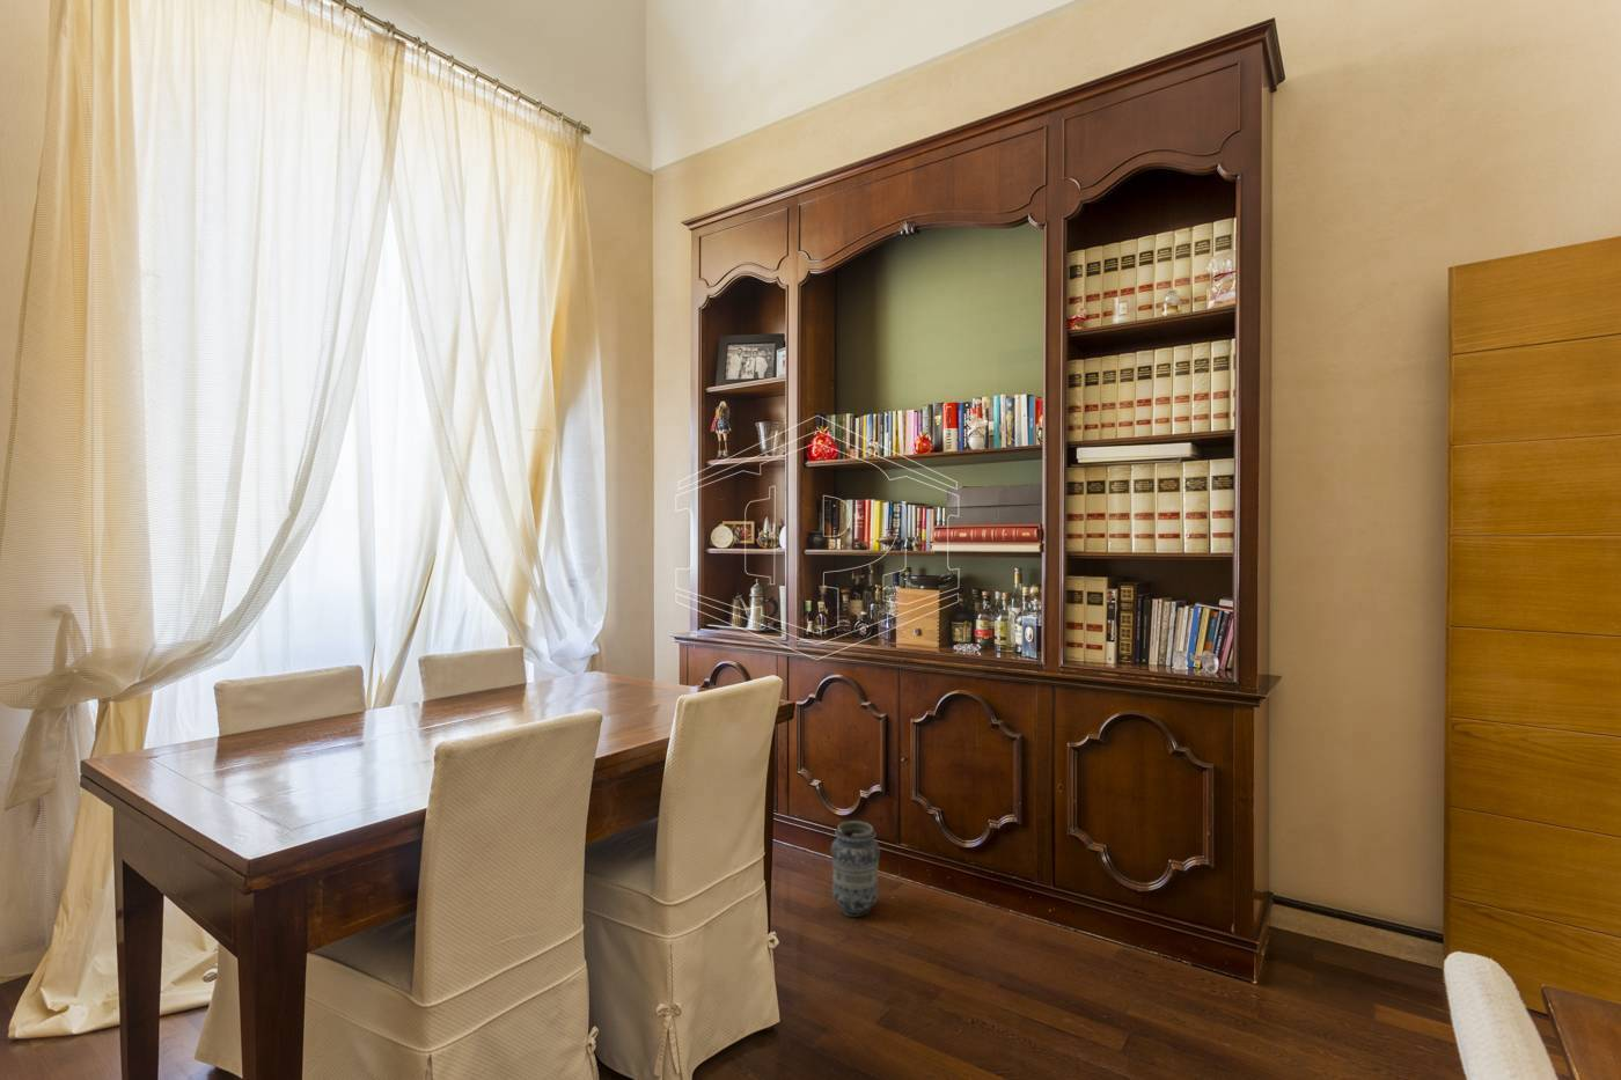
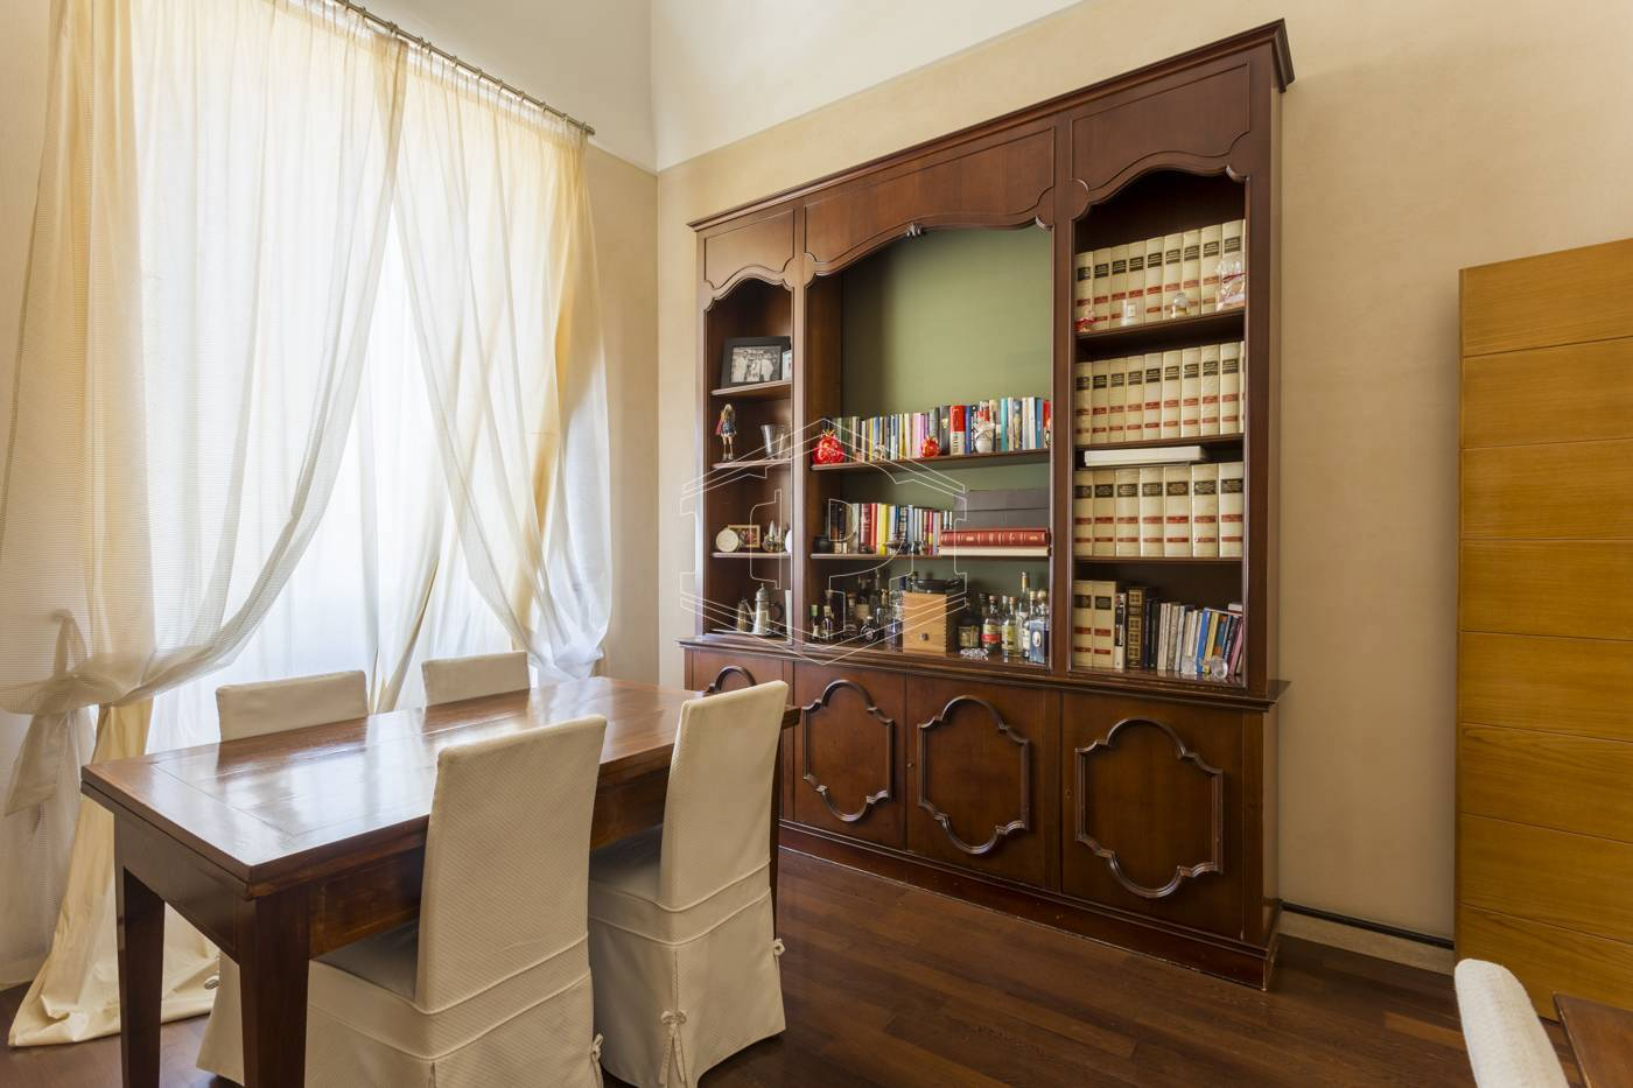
- vase (854, 868)
